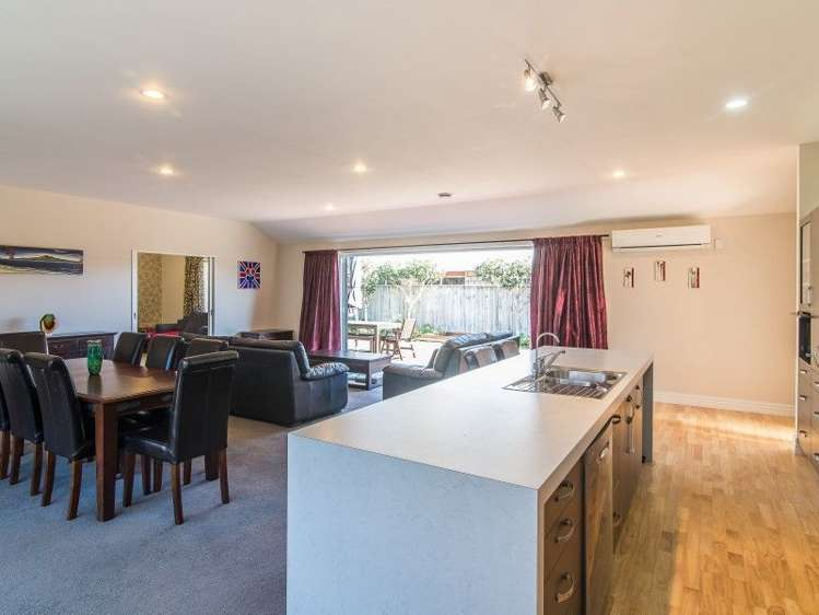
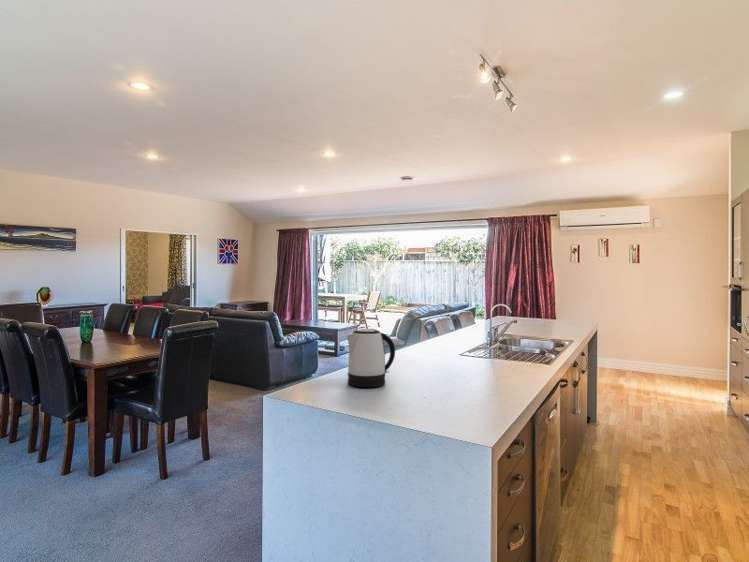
+ kettle (371, 355)
